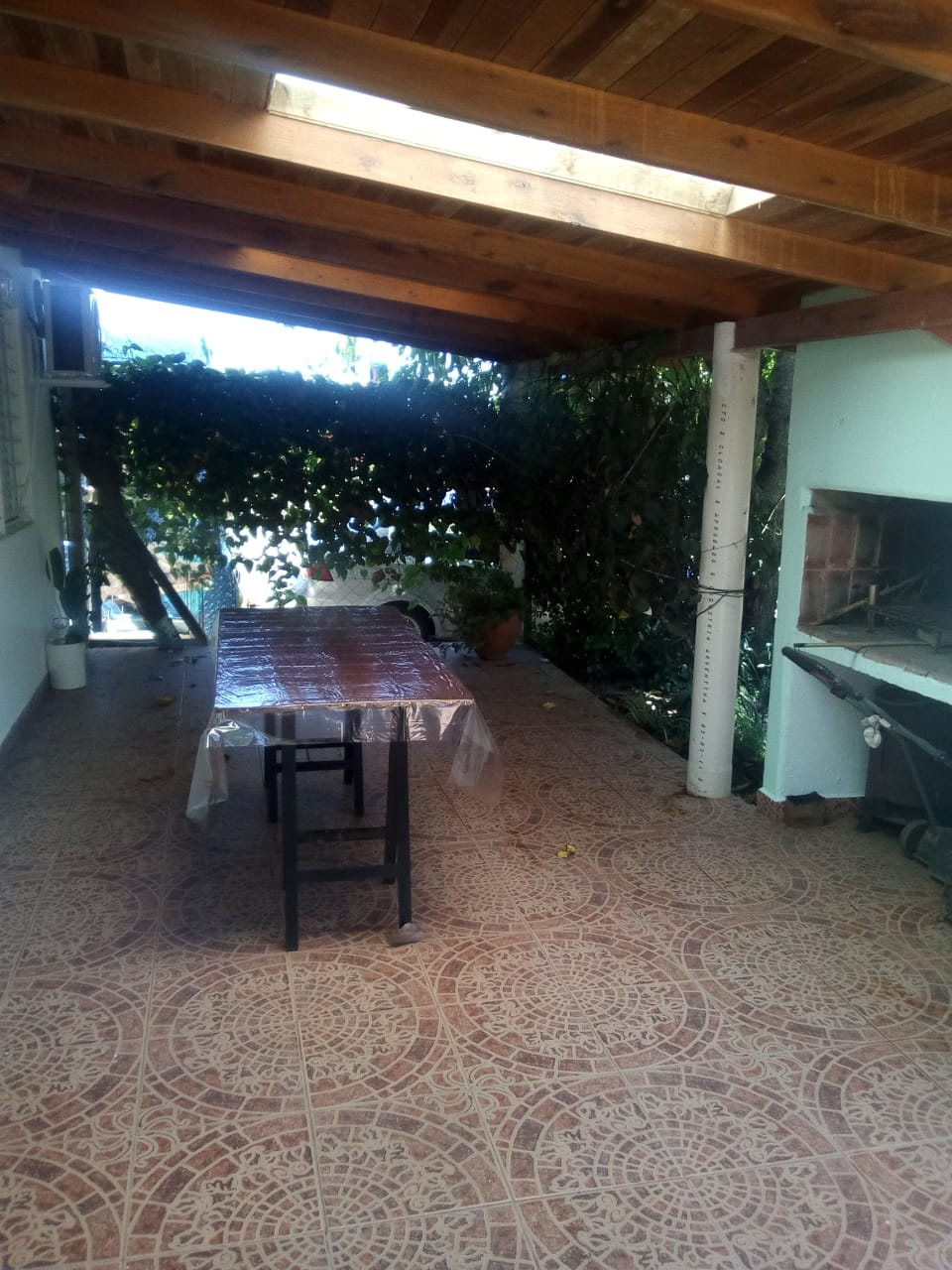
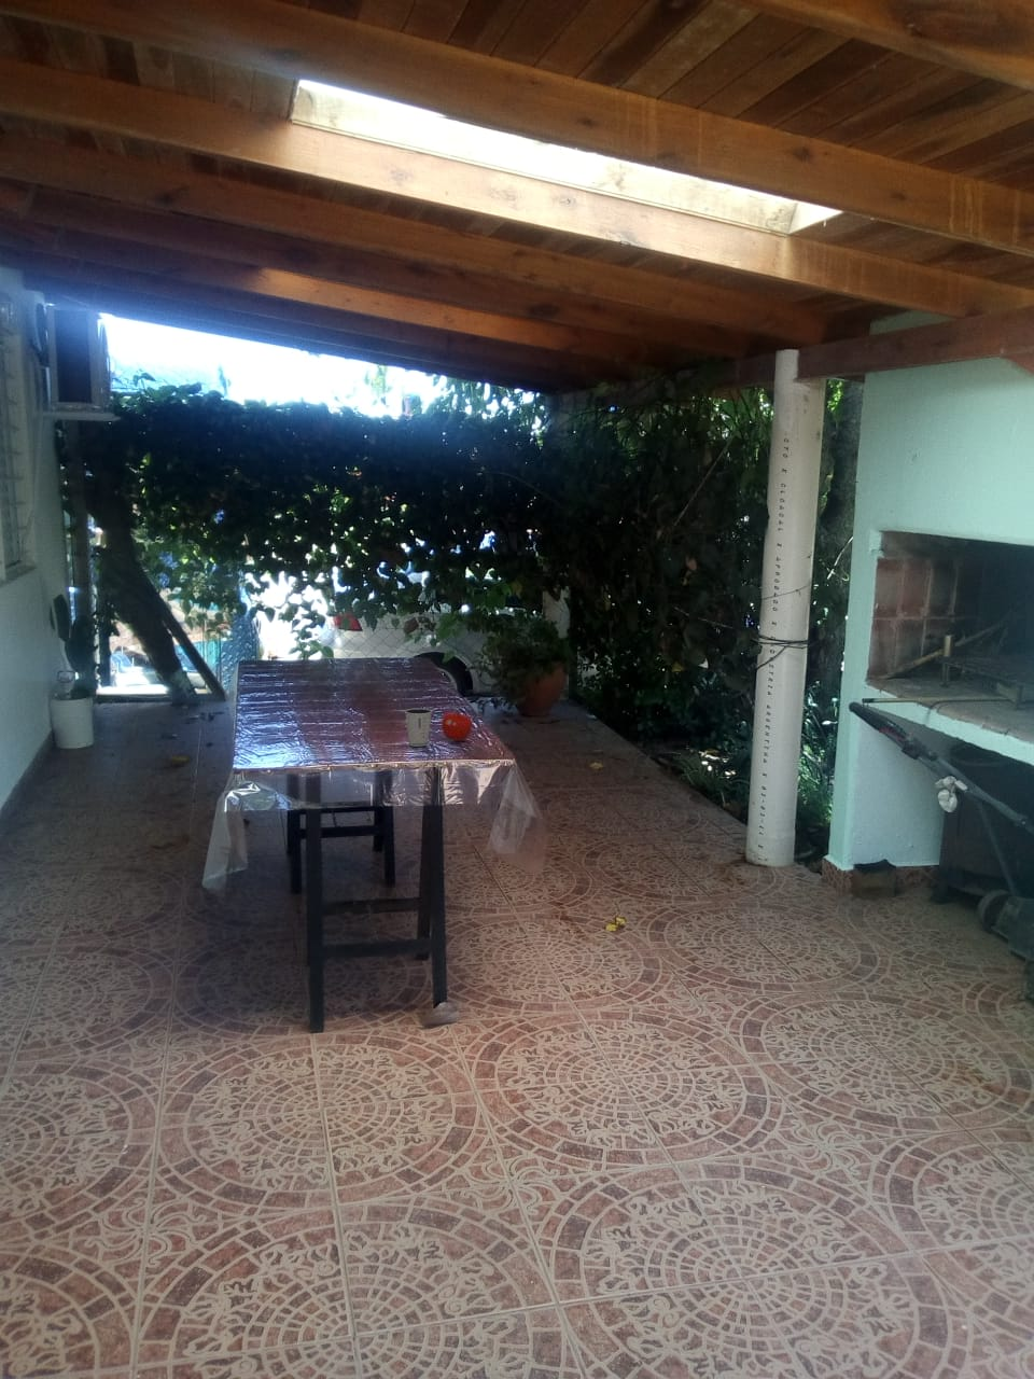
+ dixie cup (418, 728)
+ fruit (455, 724)
